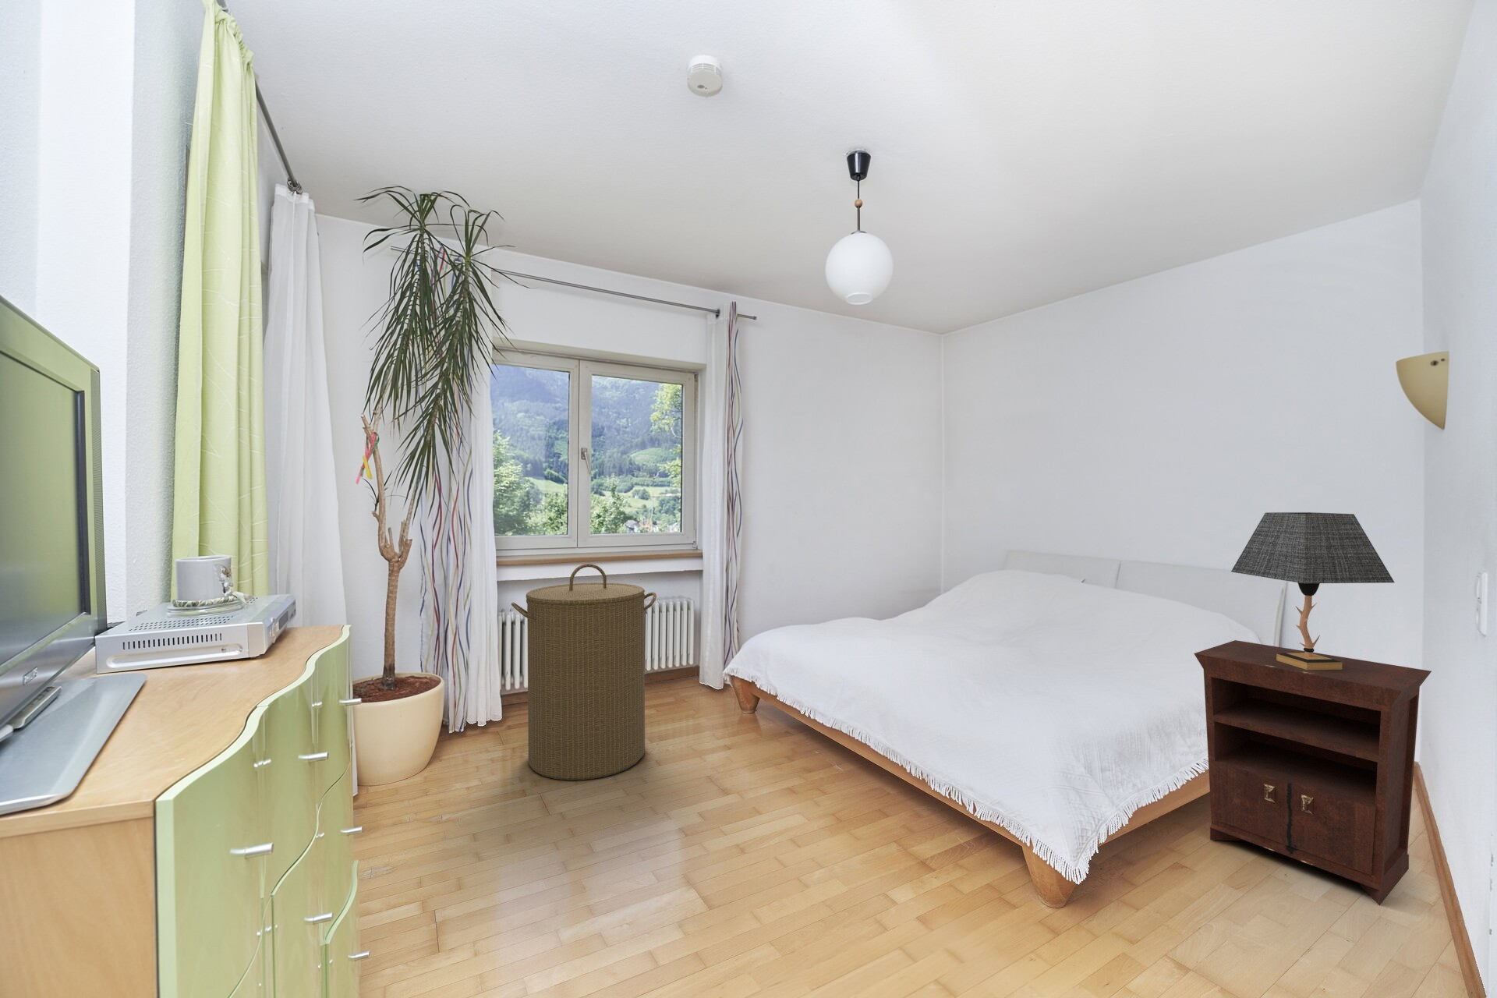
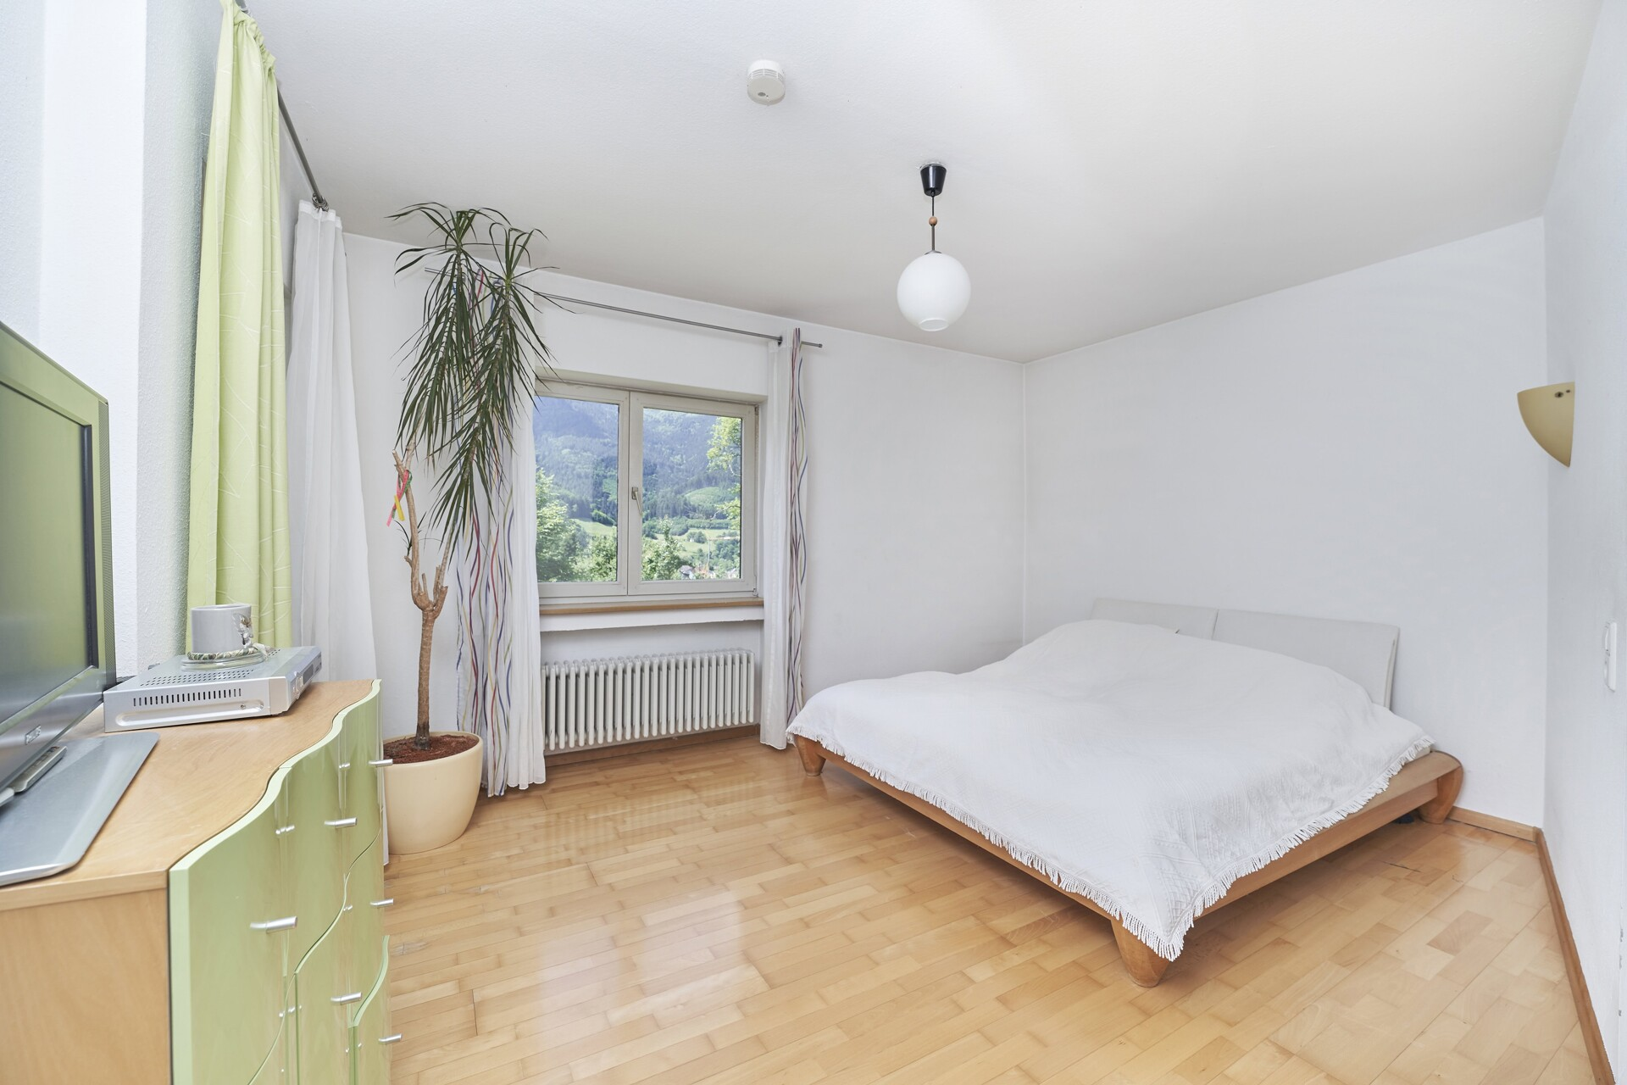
- table lamp (1307, 588)
- nightstand (1305, 757)
- laundry hamper (586, 659)
